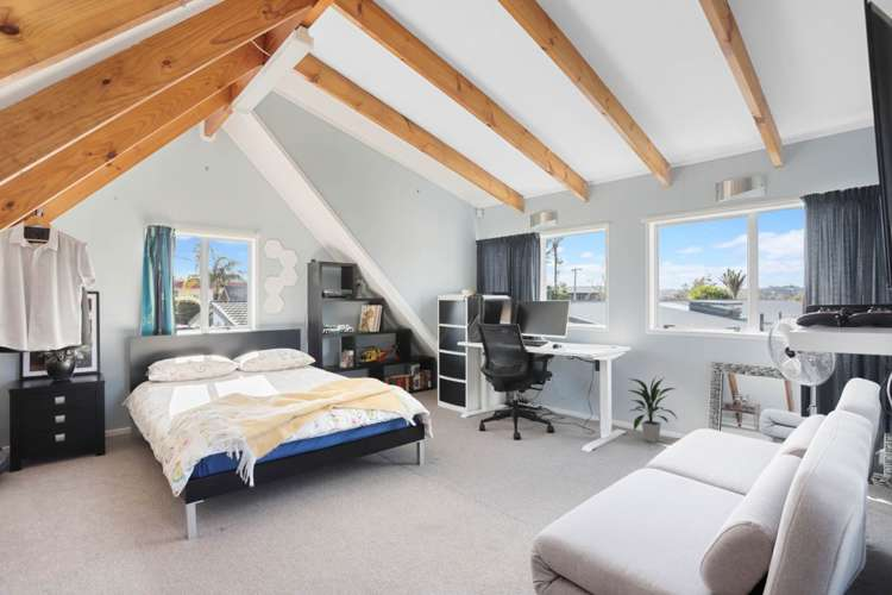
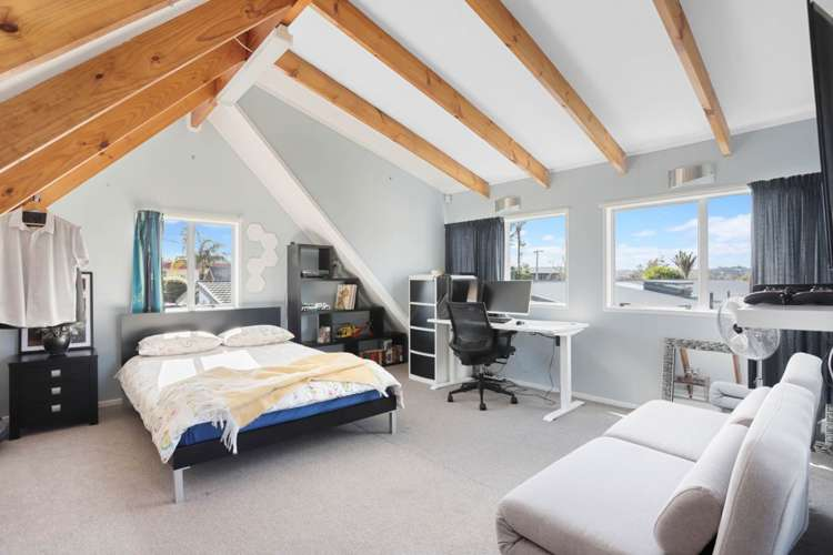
- indoor plant (648, 407)
